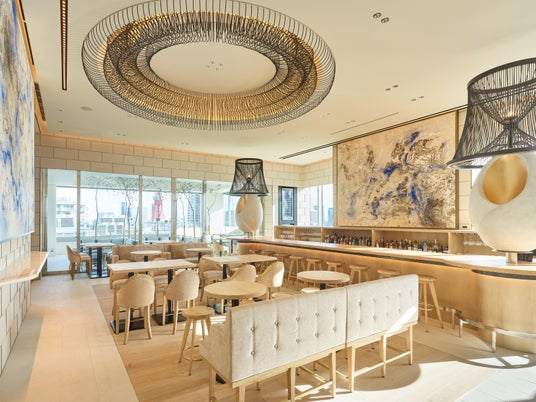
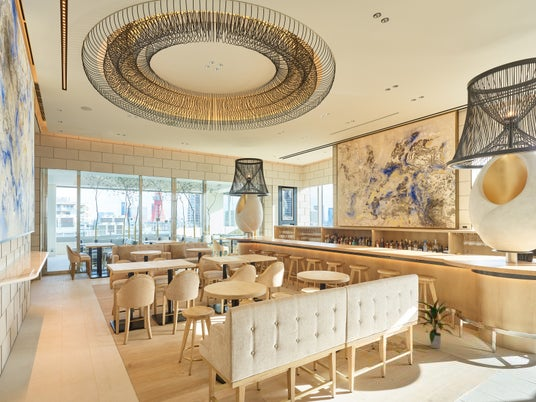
+ indoor plant (433, 322)
